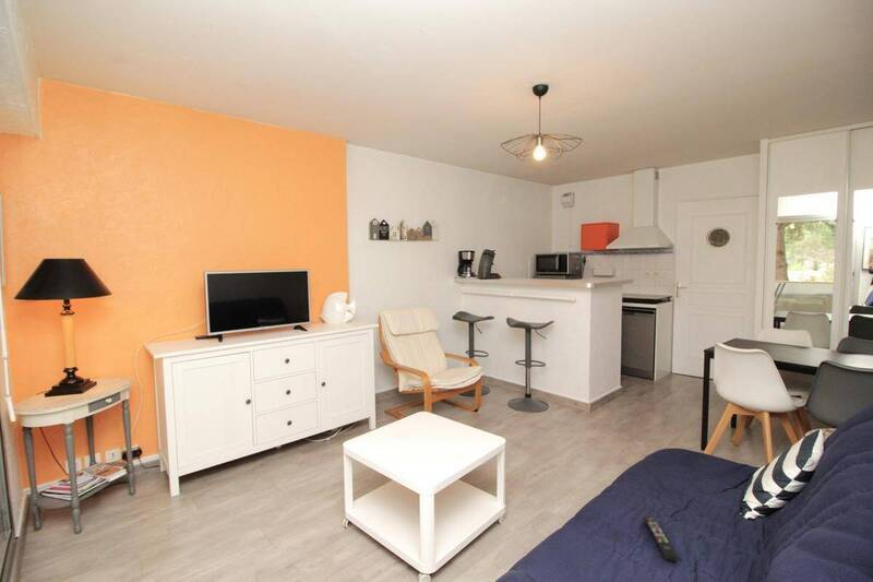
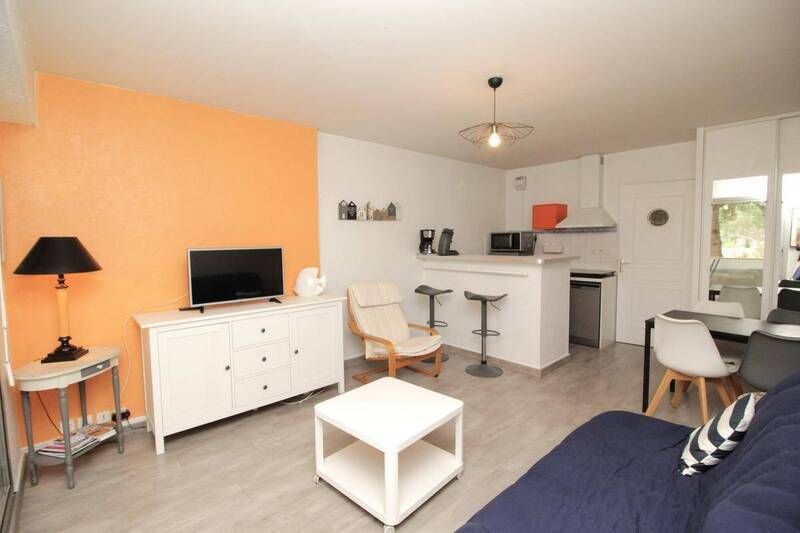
- remote control (659, 536)
